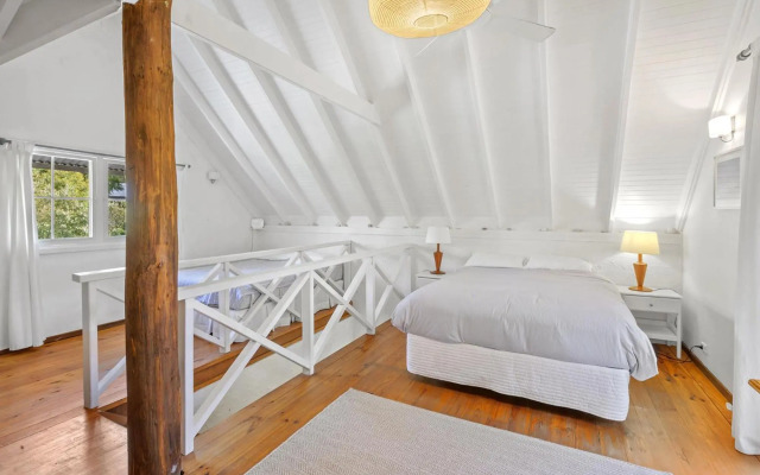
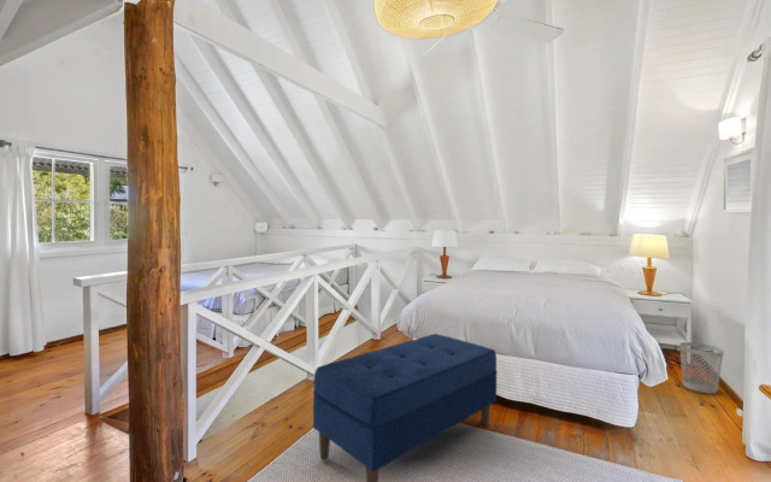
+ wastebasket (700, 368)
+ bench (412, 399)
